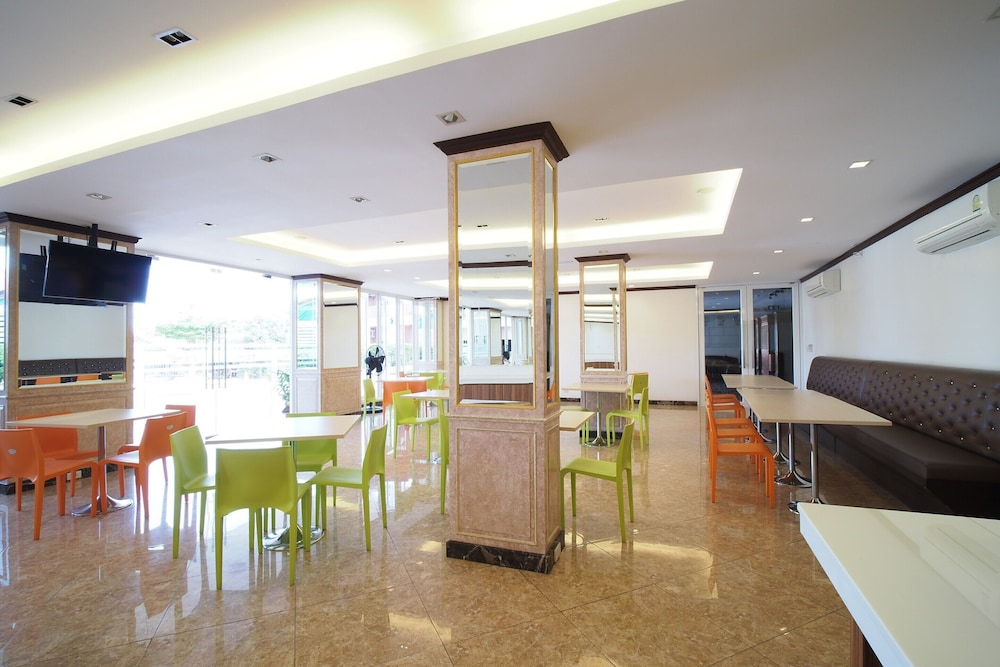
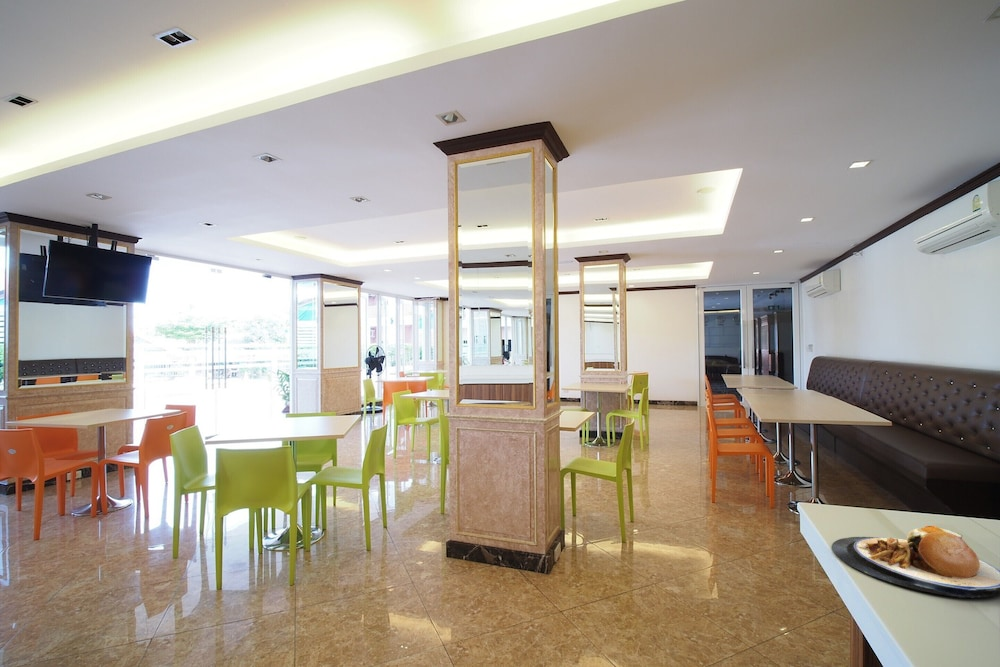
+ plate (911, 545)
